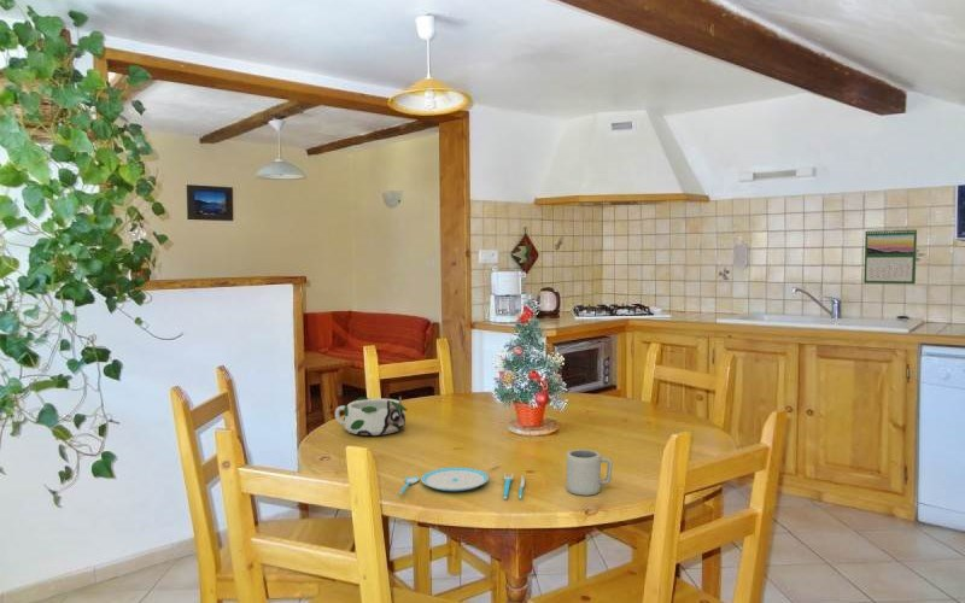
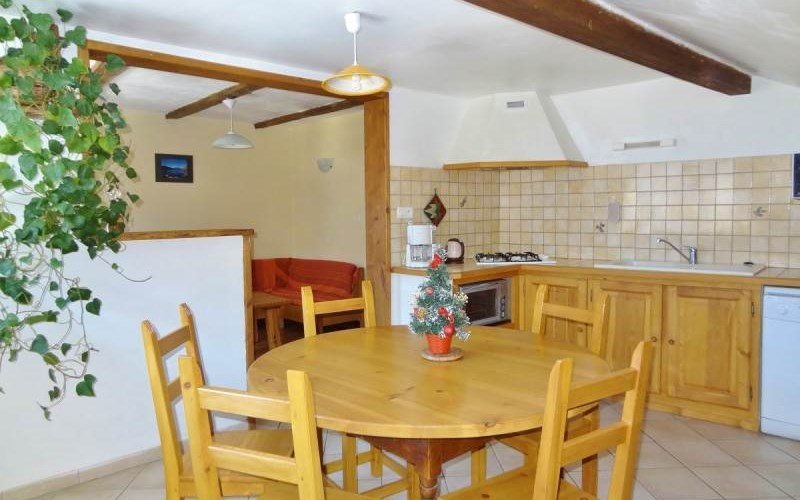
- plate (462, 482)
- cup (589, 472)
- calendar (889, 256)
- bowl (372, 412)
